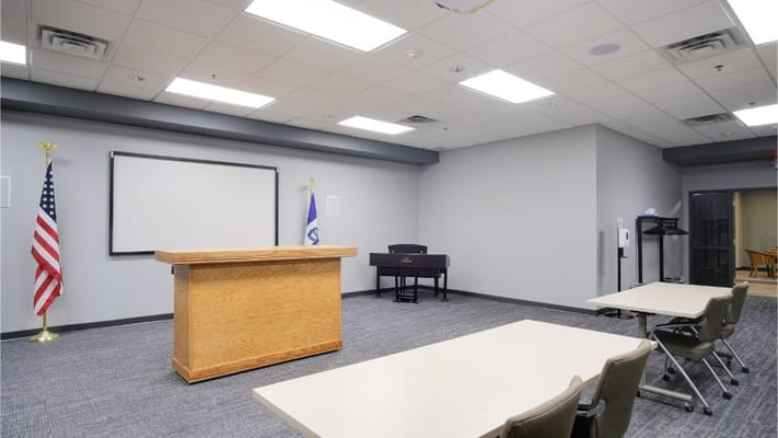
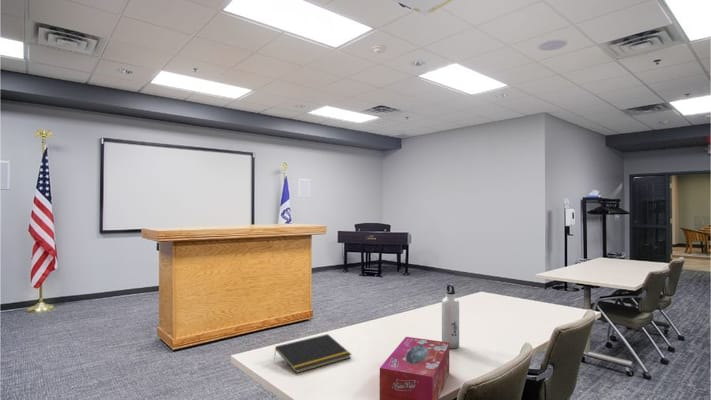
+ tissue box (417, 370)
+ notepad (313, 351)
+ water bottle (450, 315)
